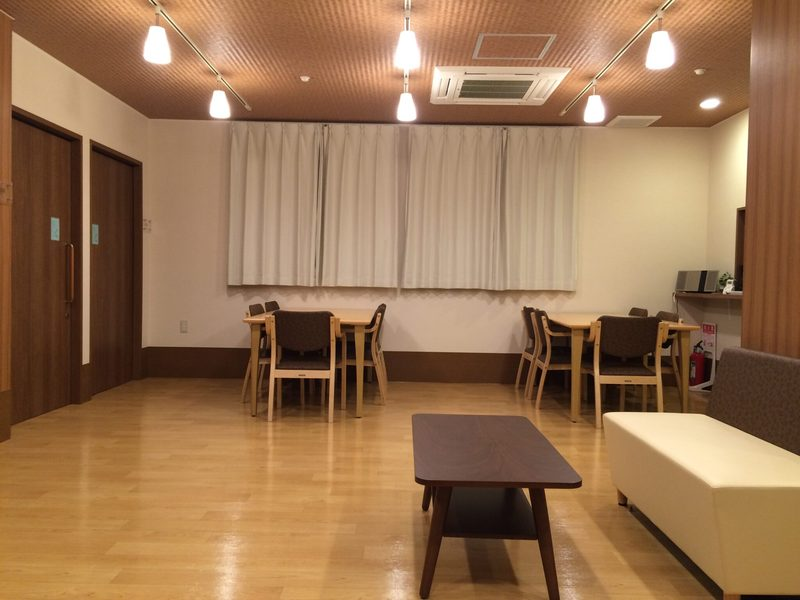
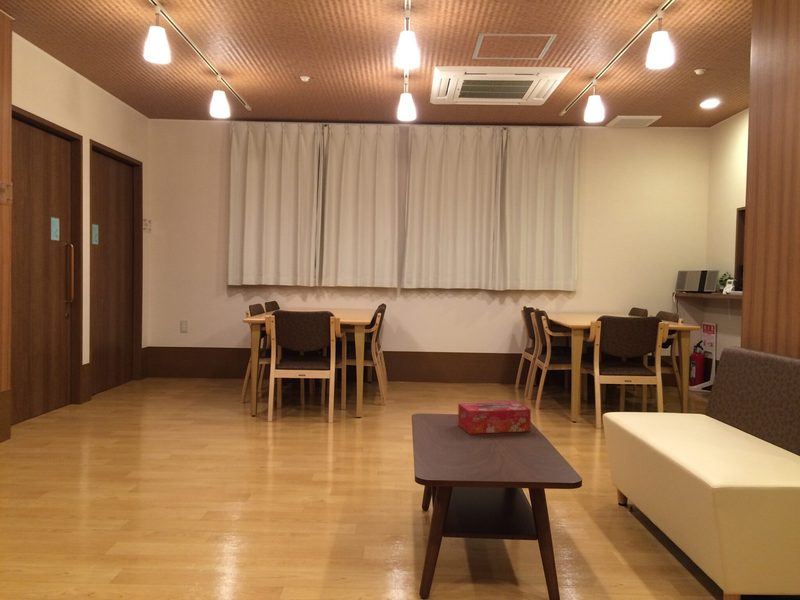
+ tissue box (493, 417)
